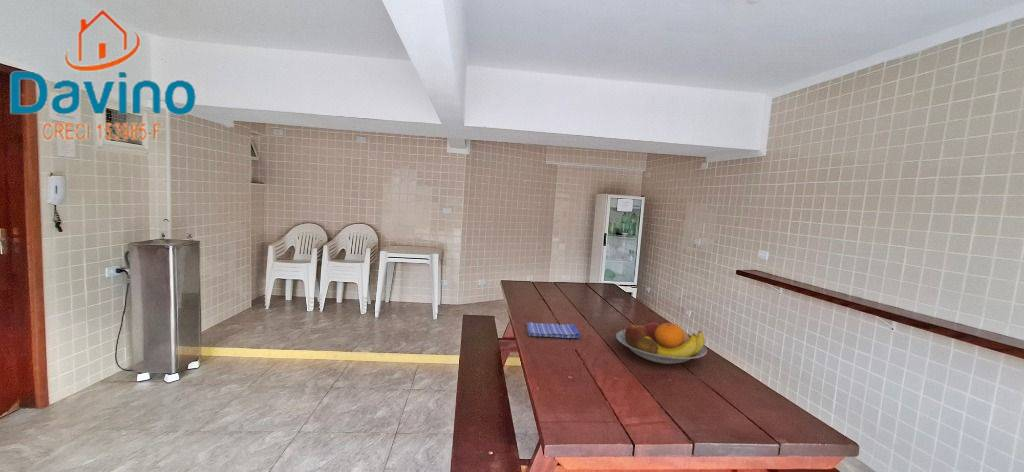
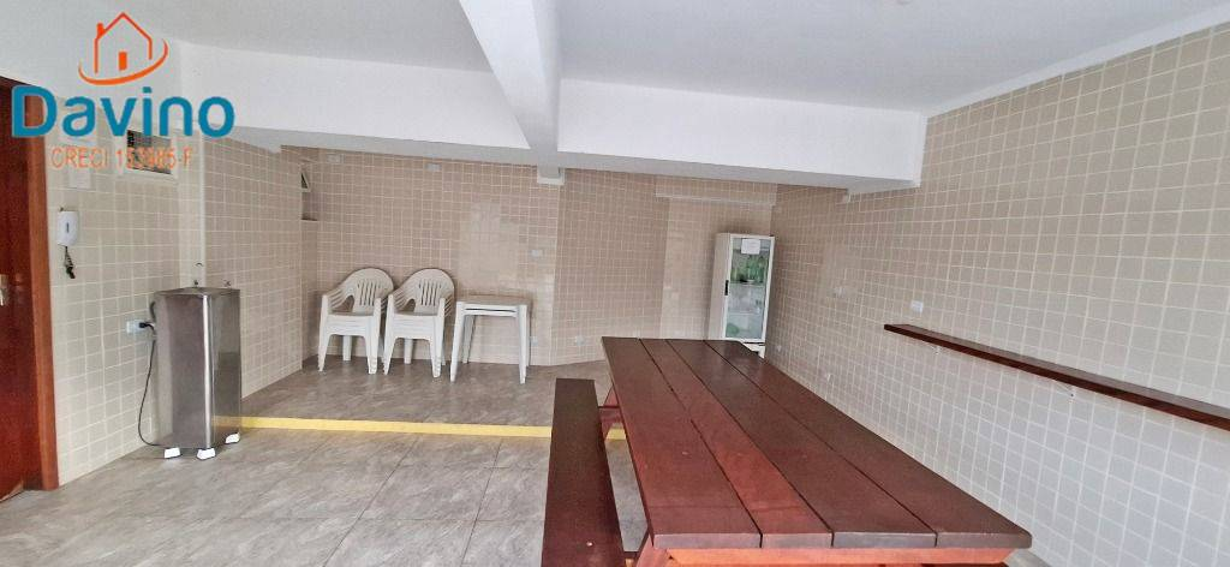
- fruit bowl (660, 338)
- dish towel (552, 328)
